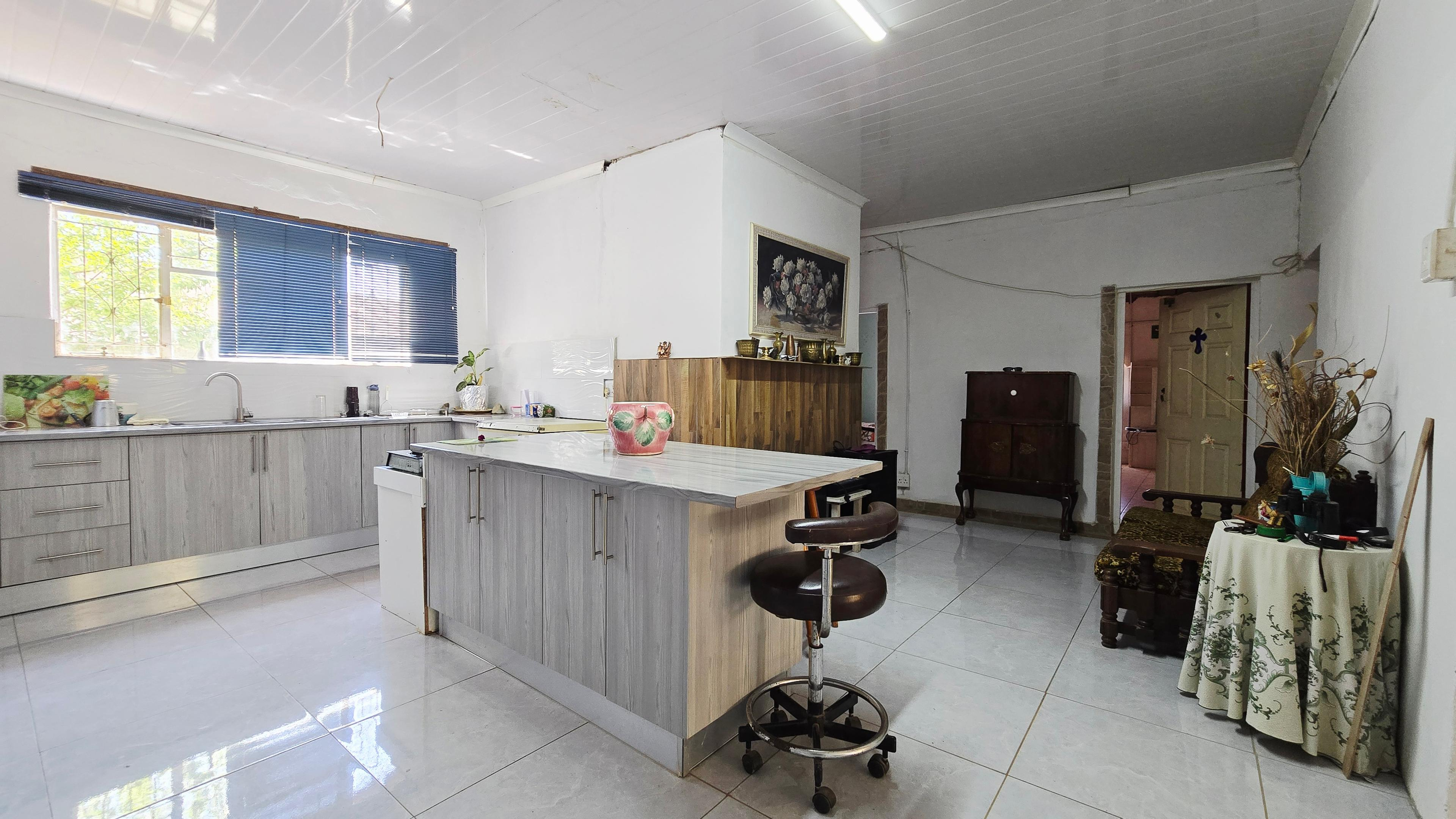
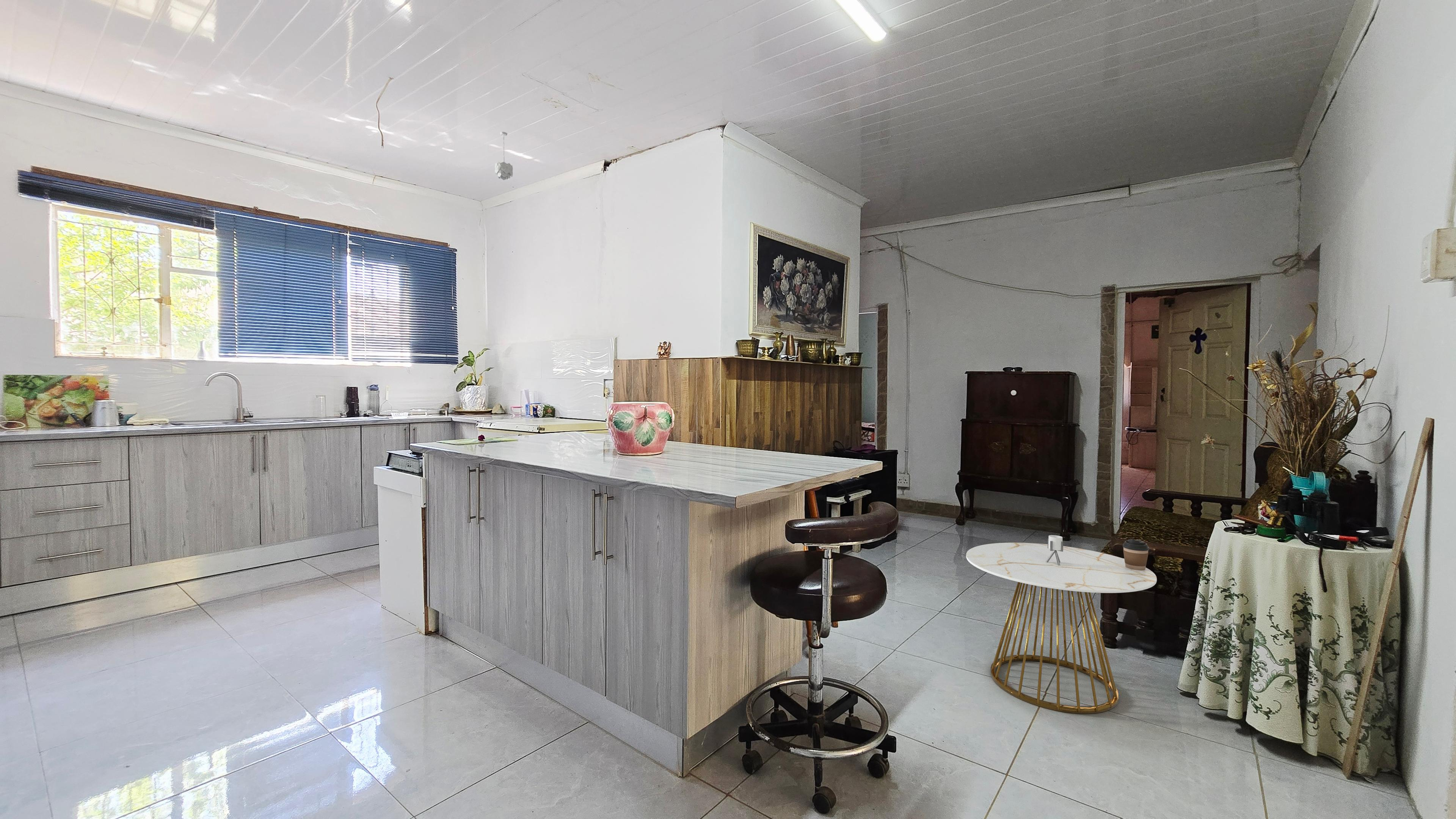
+ coffee cup (1136, 553)
+ pendant light (504, 156)
+ side table (1053, 610)
